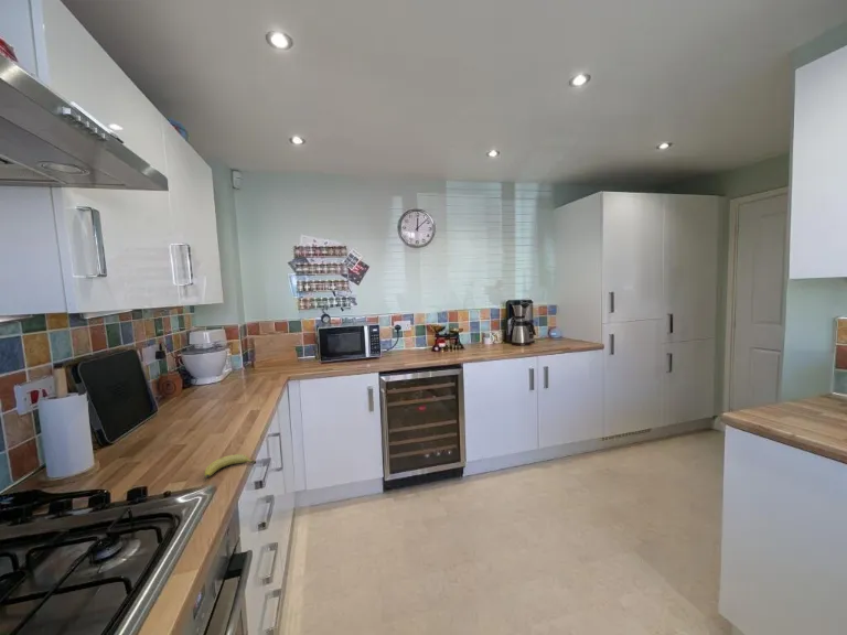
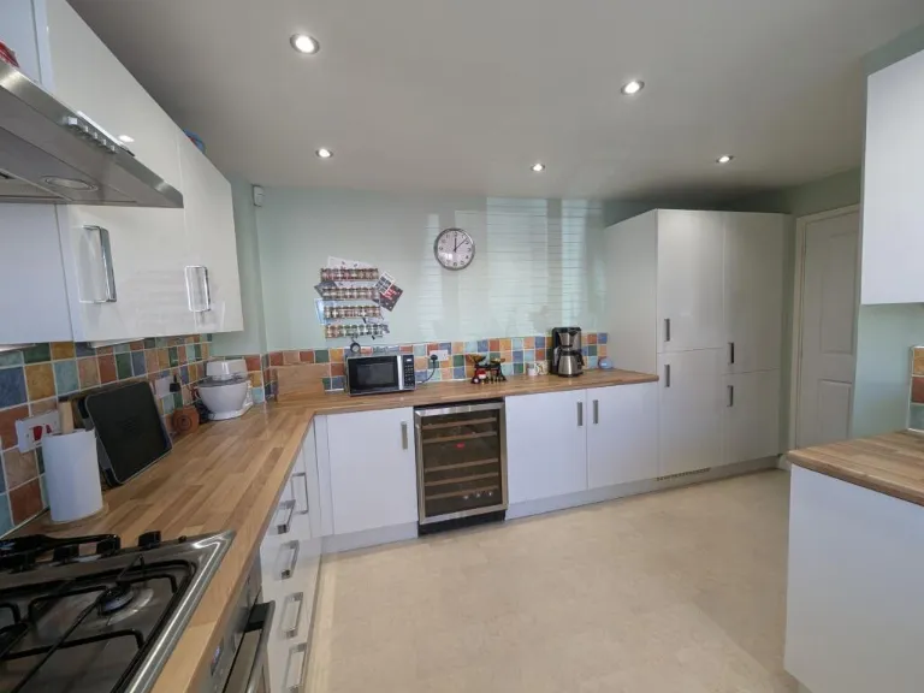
- fruit (229, 463)
